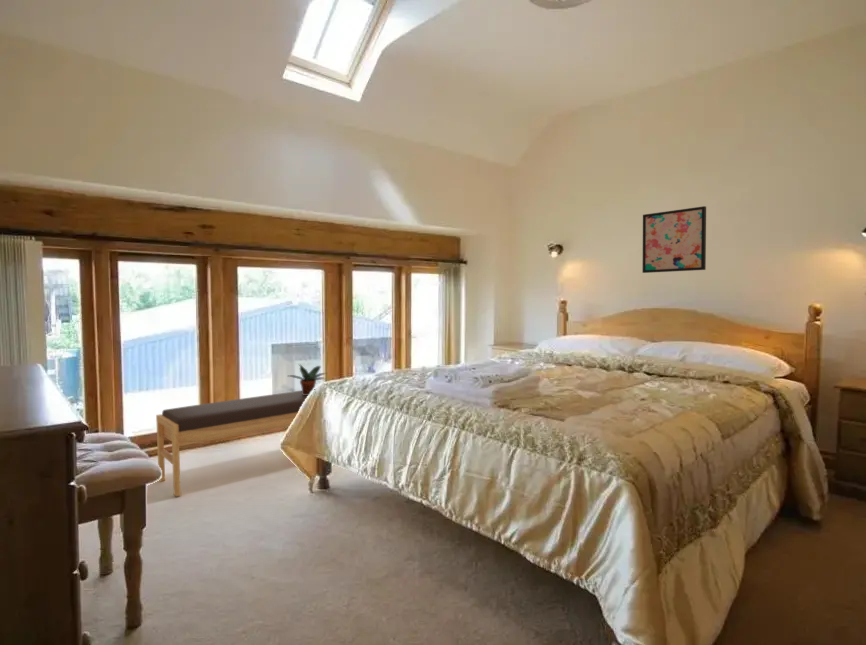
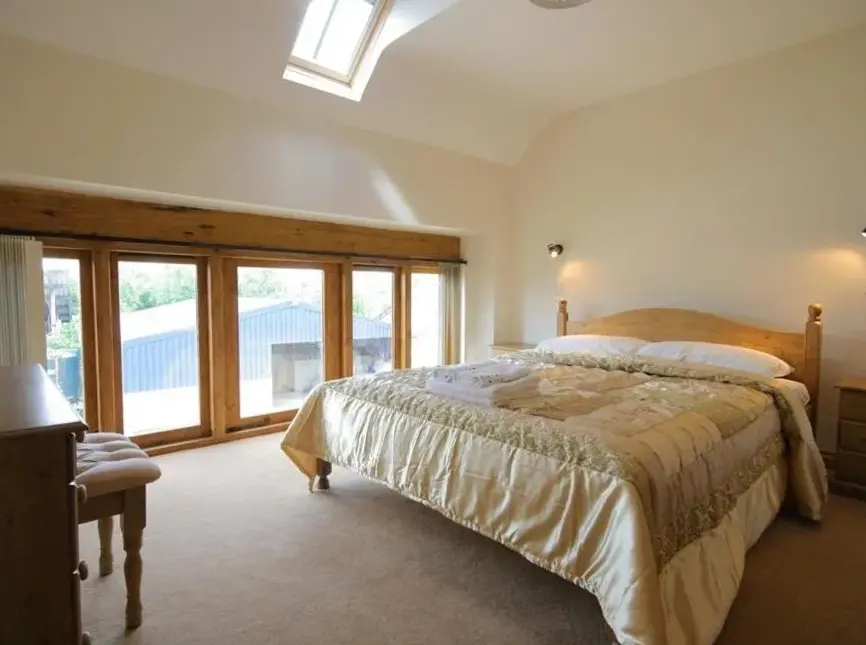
- bench (256, 431)
- wall art (672, 241)
- potted plant (308, 378)
